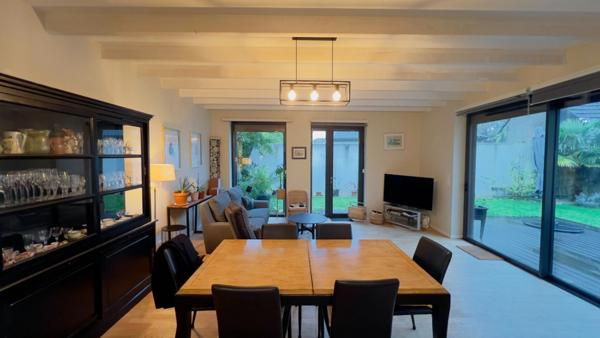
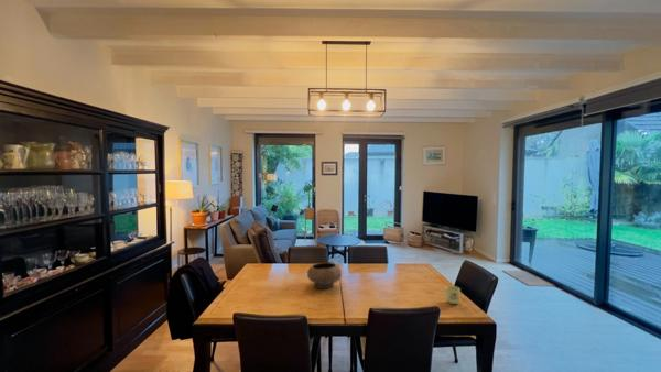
+ mug (449, 295)
+ bowl (324, 275)
